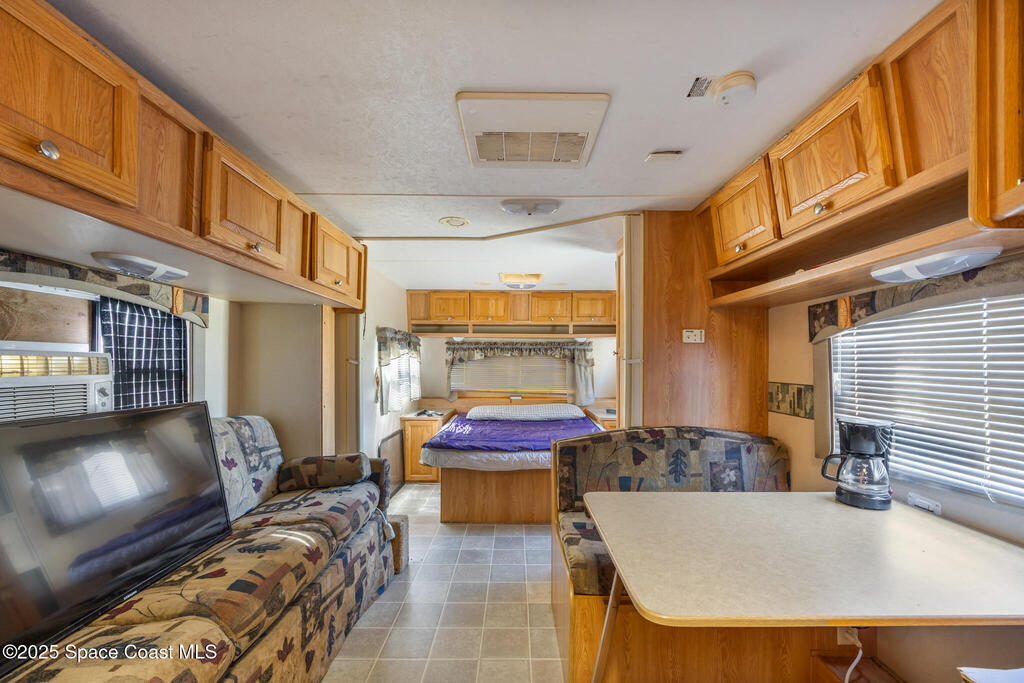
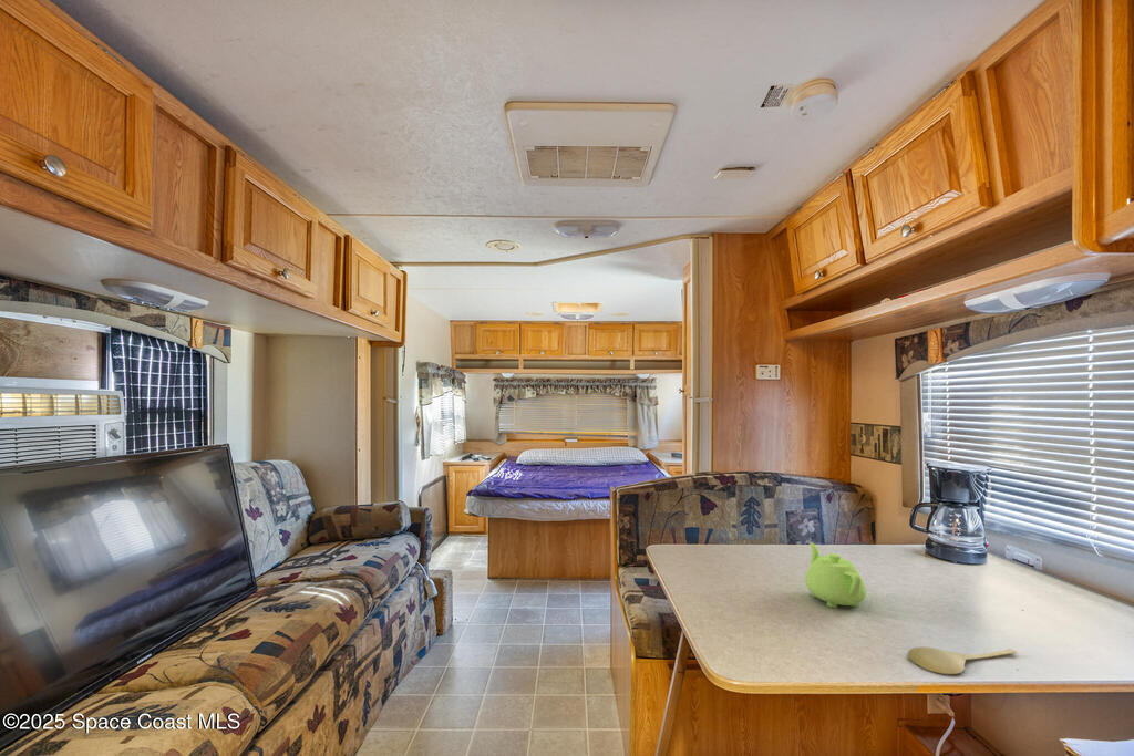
+ teapot (833, 576)
+ spoon (966, 655)
